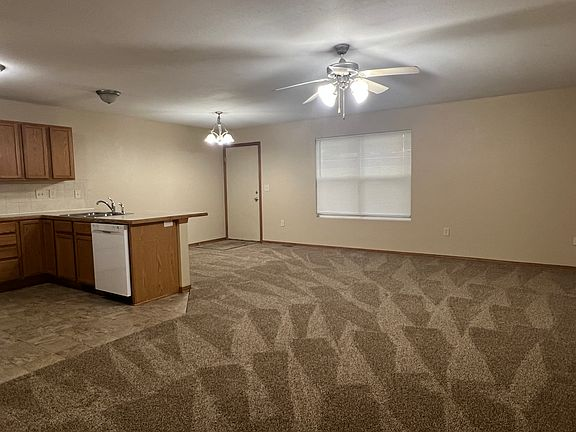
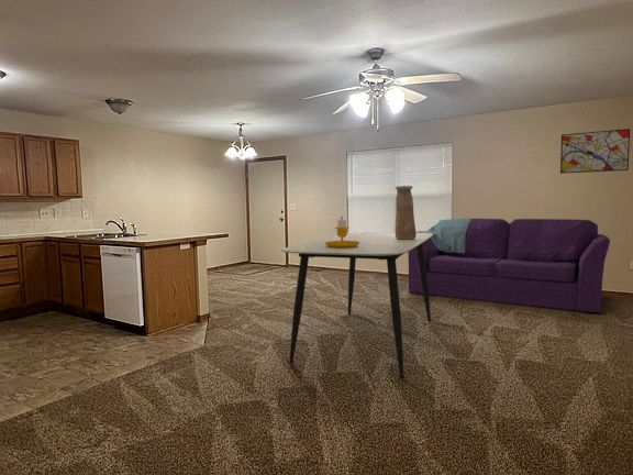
+ vase (406, 211)
+ candlestick (342, 231)
+ dining table (353, 288)
+ wall art (593, 152)
+ sofa (501, 256)
